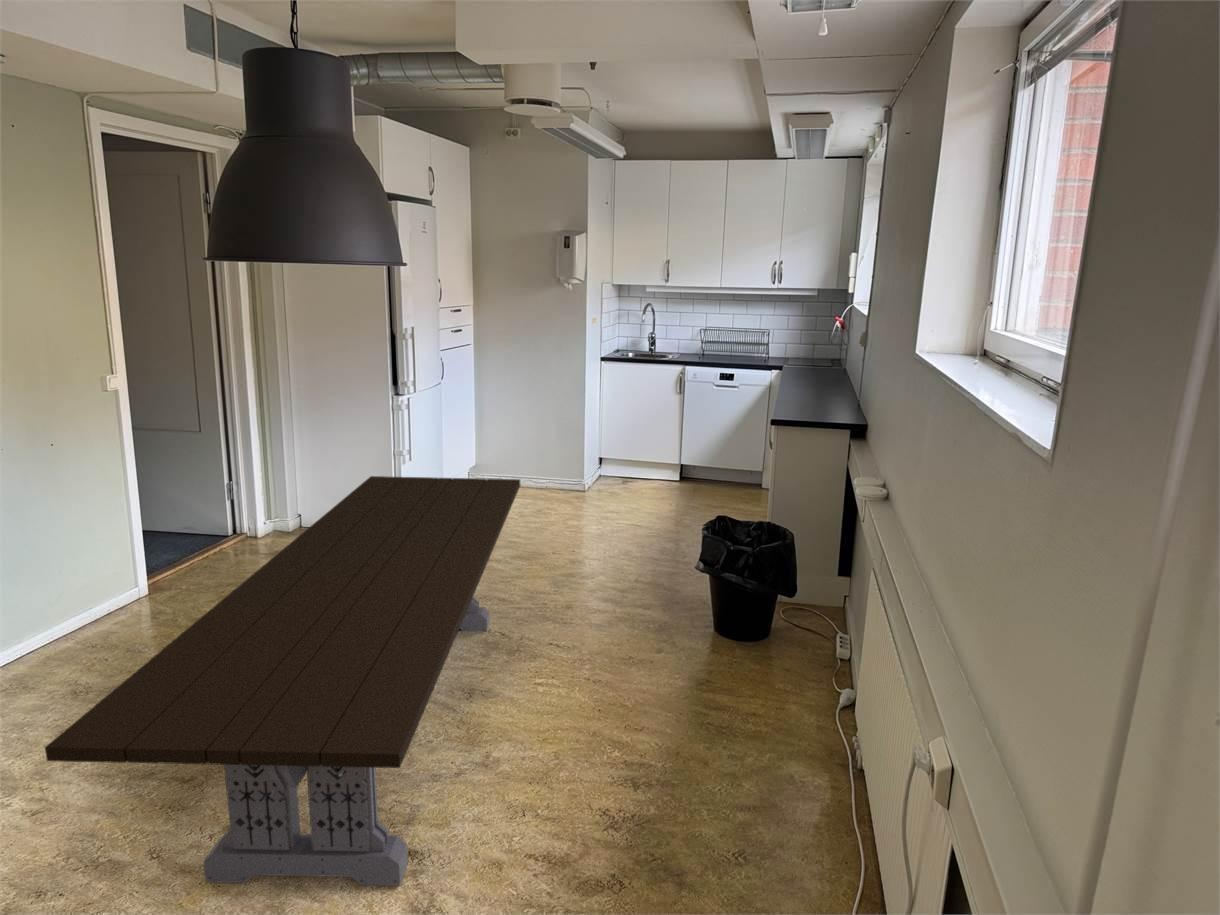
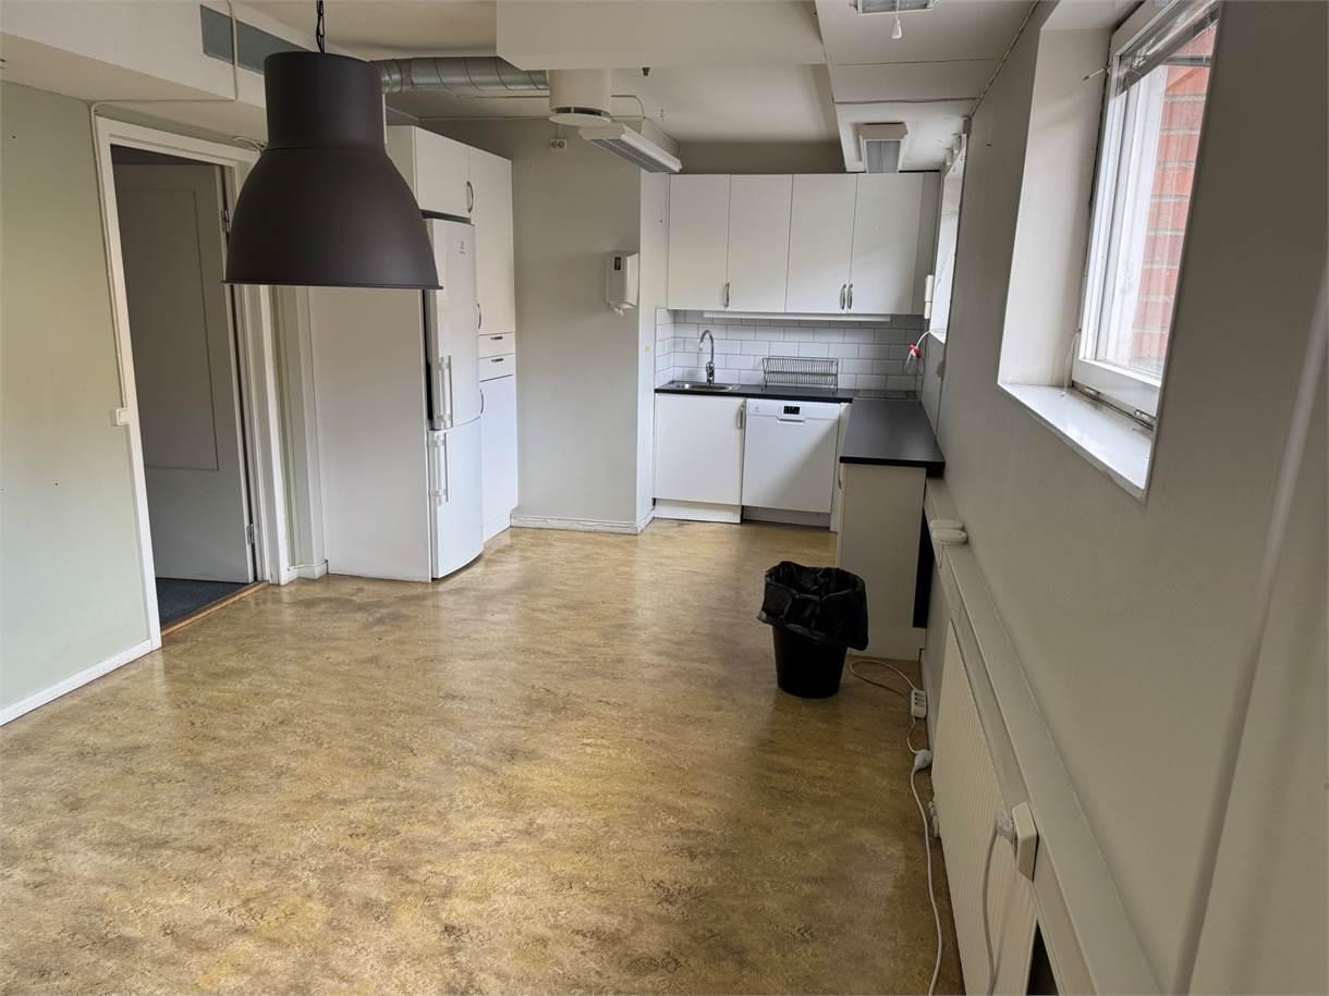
- dining table (382, 640)
